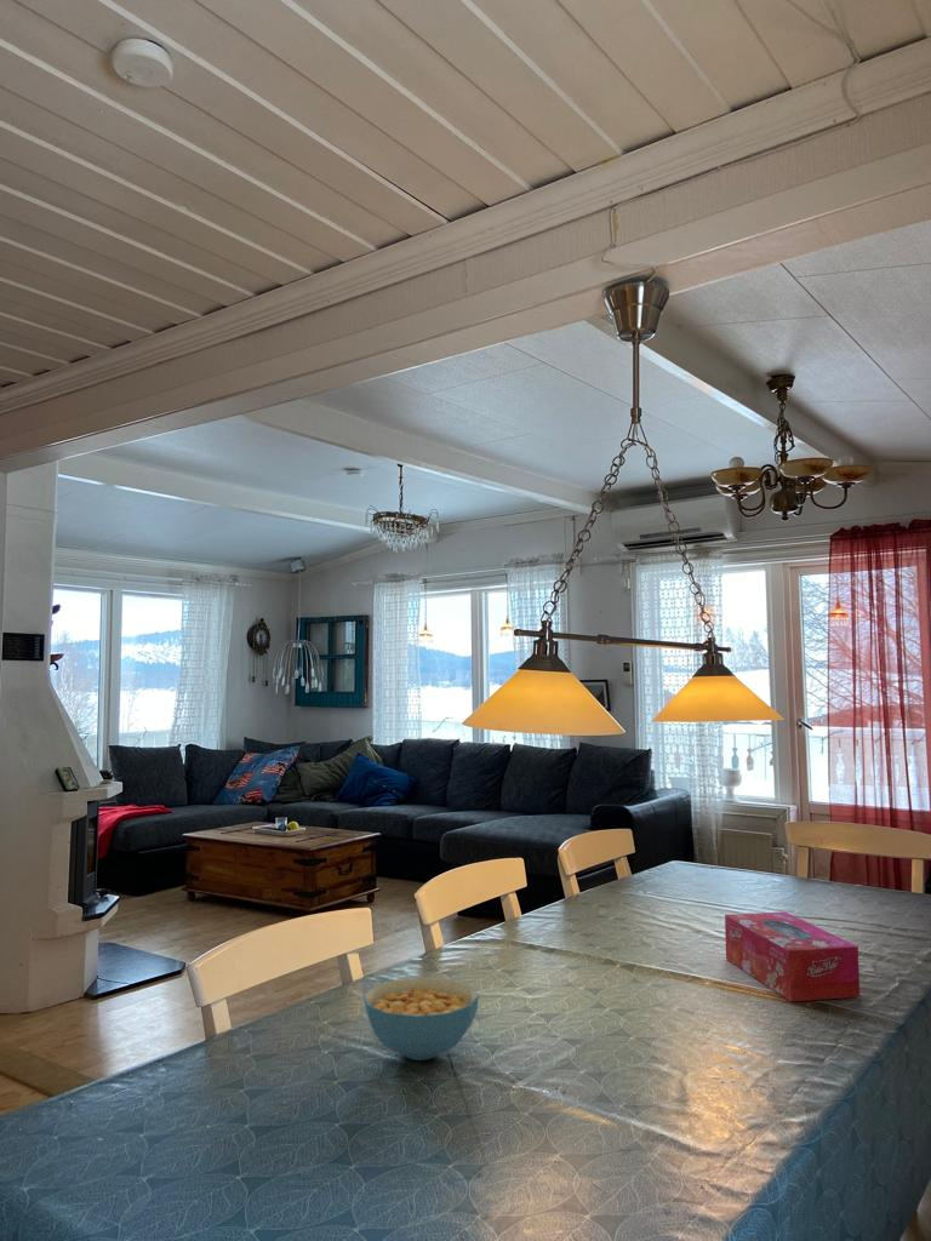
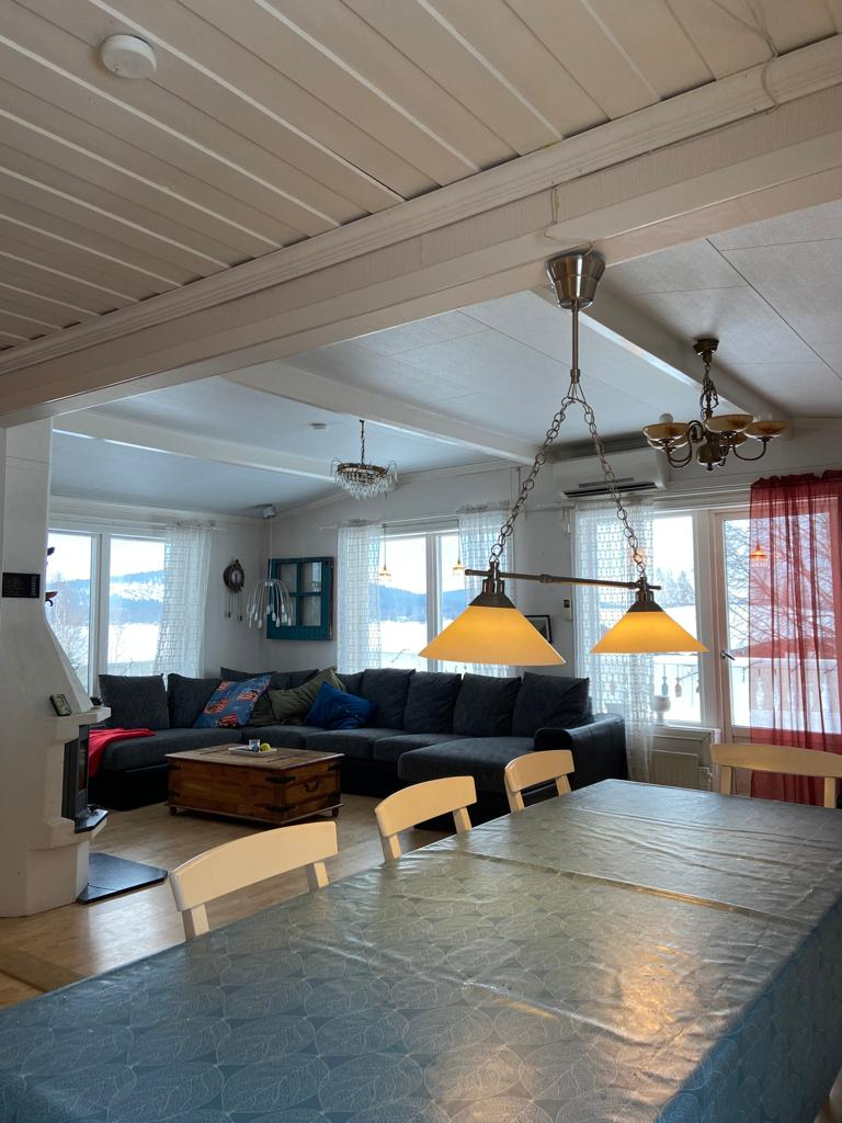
- cereal bowl (421, 1024)
- tissue box (787, 953)
